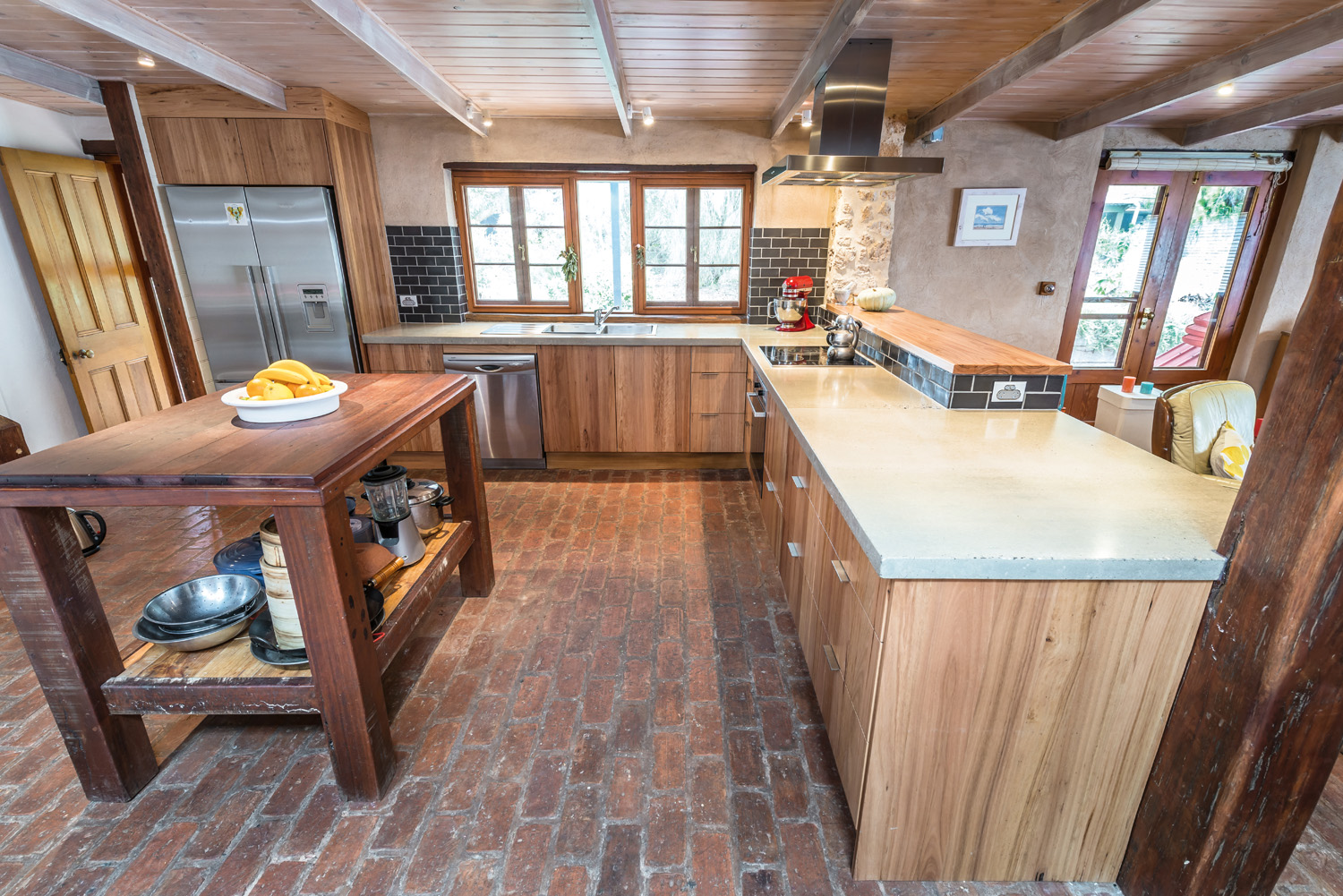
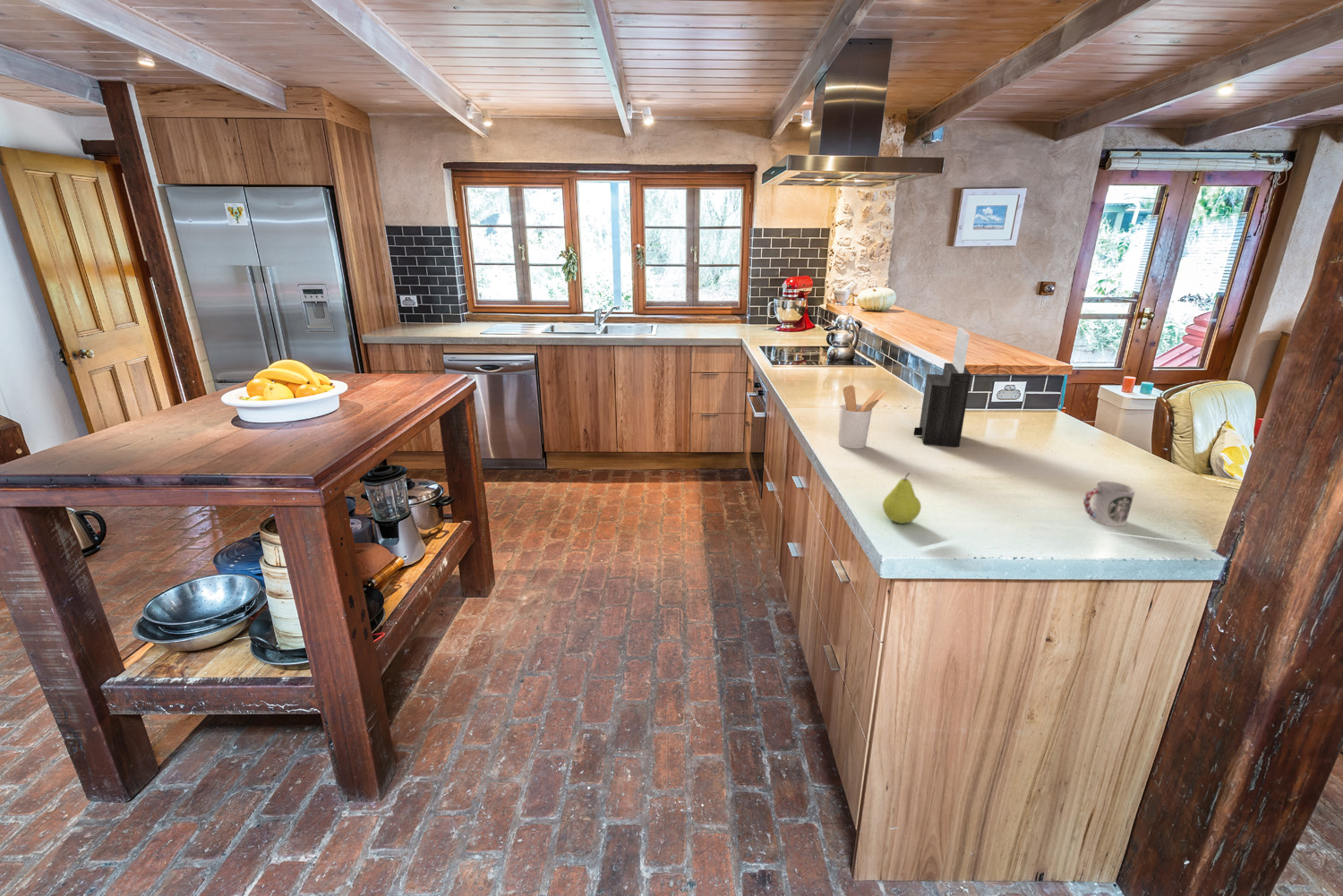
+ utensil holder (861, 416)
+ fruit (902, 497)
+ knife block (942, 385)
+ cup (1105, 503)
